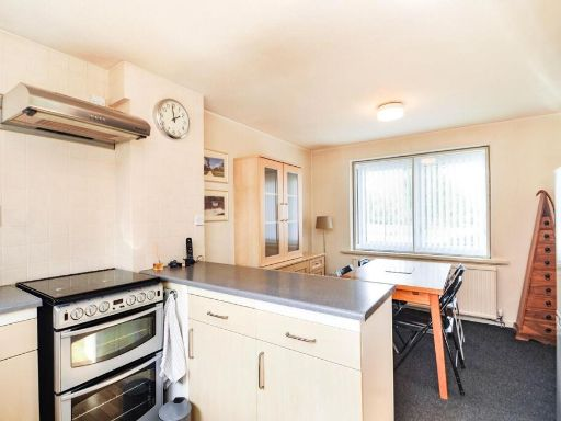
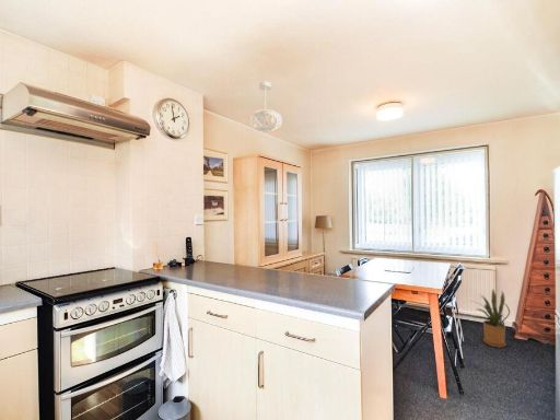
+ house plant (490, 317)
+ pendant light (265, 109)
